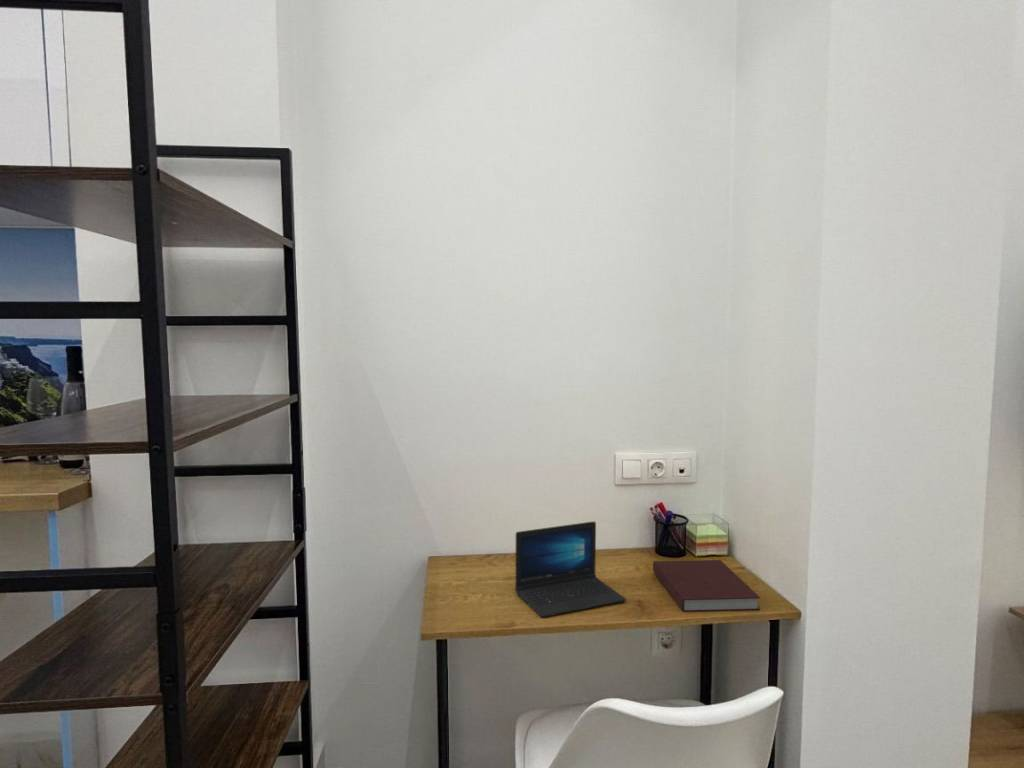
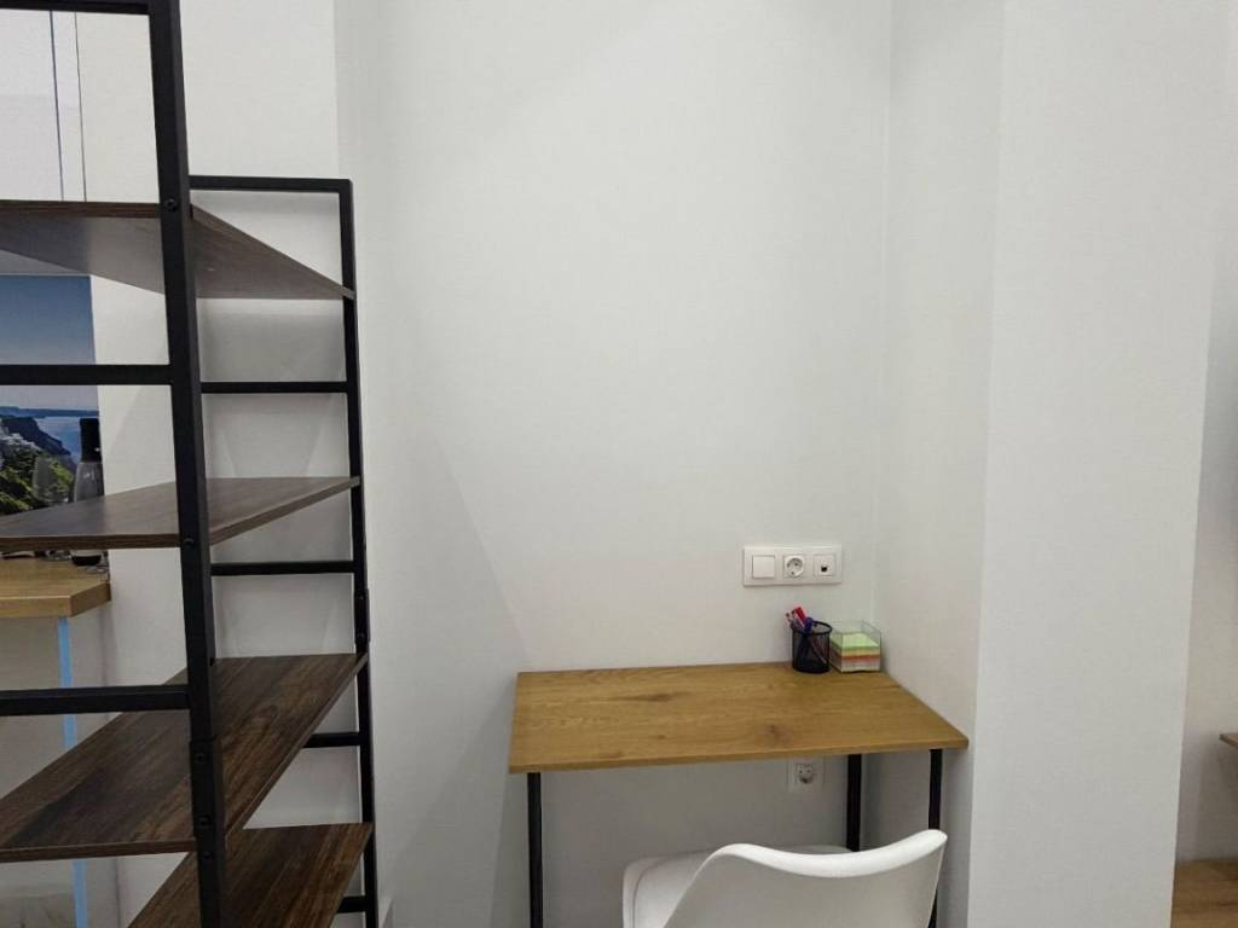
- laptop (569, 566)
- notebook (702, 583)
